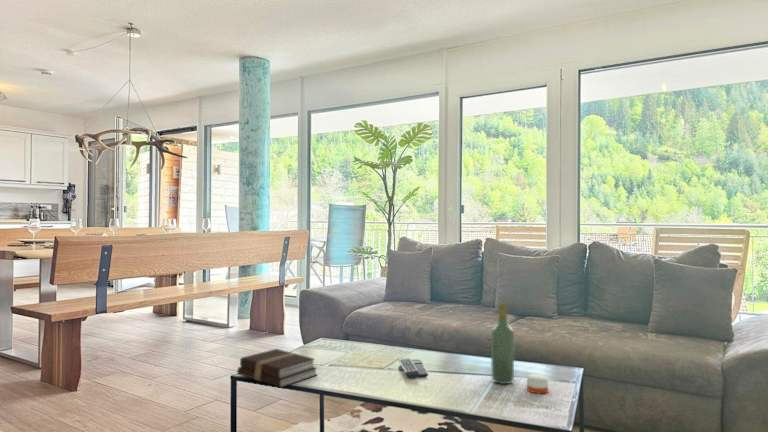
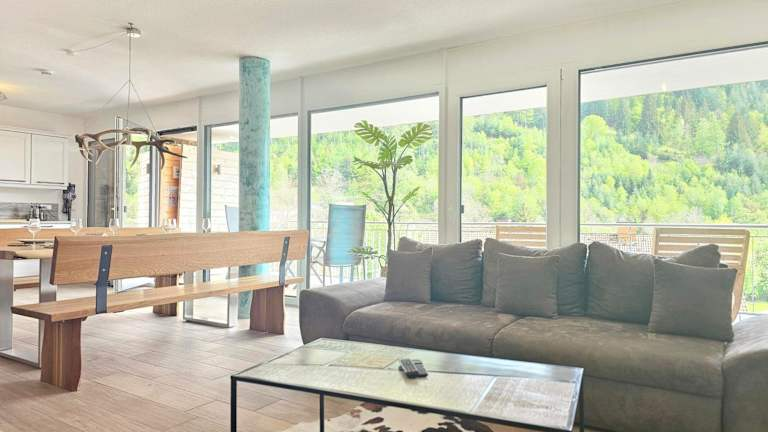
- candle (537, 376)
- book (277, 366)
- wine bottle (502, 342)
